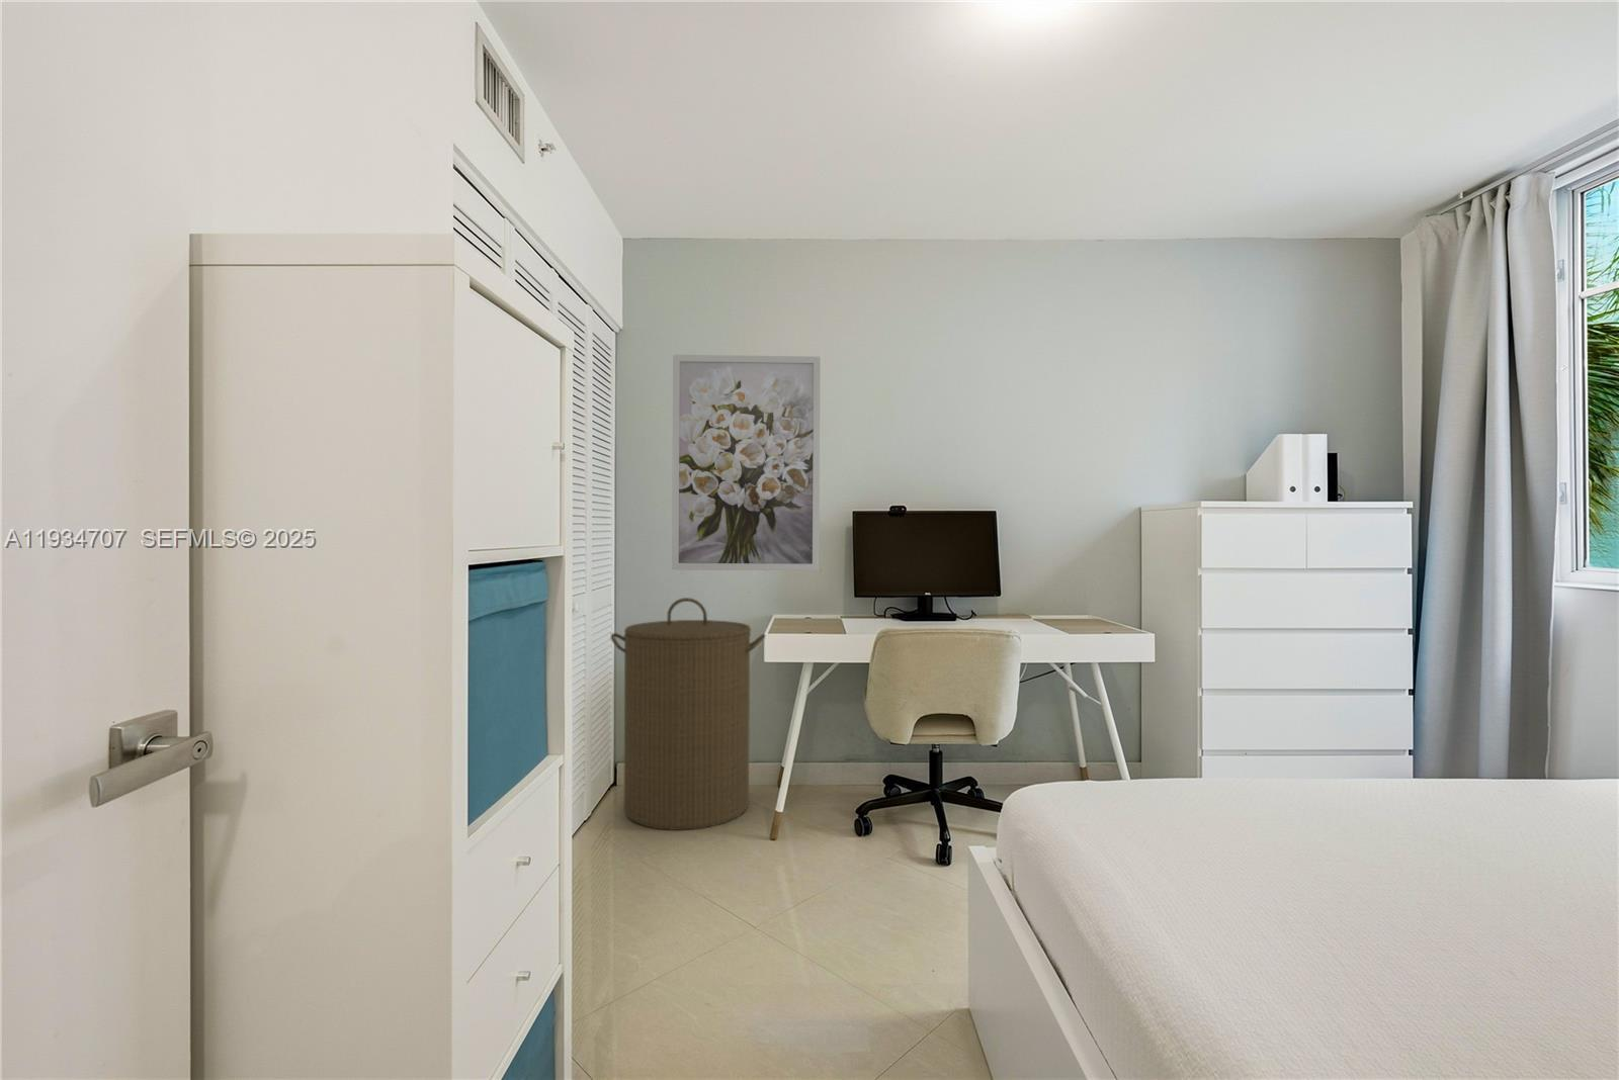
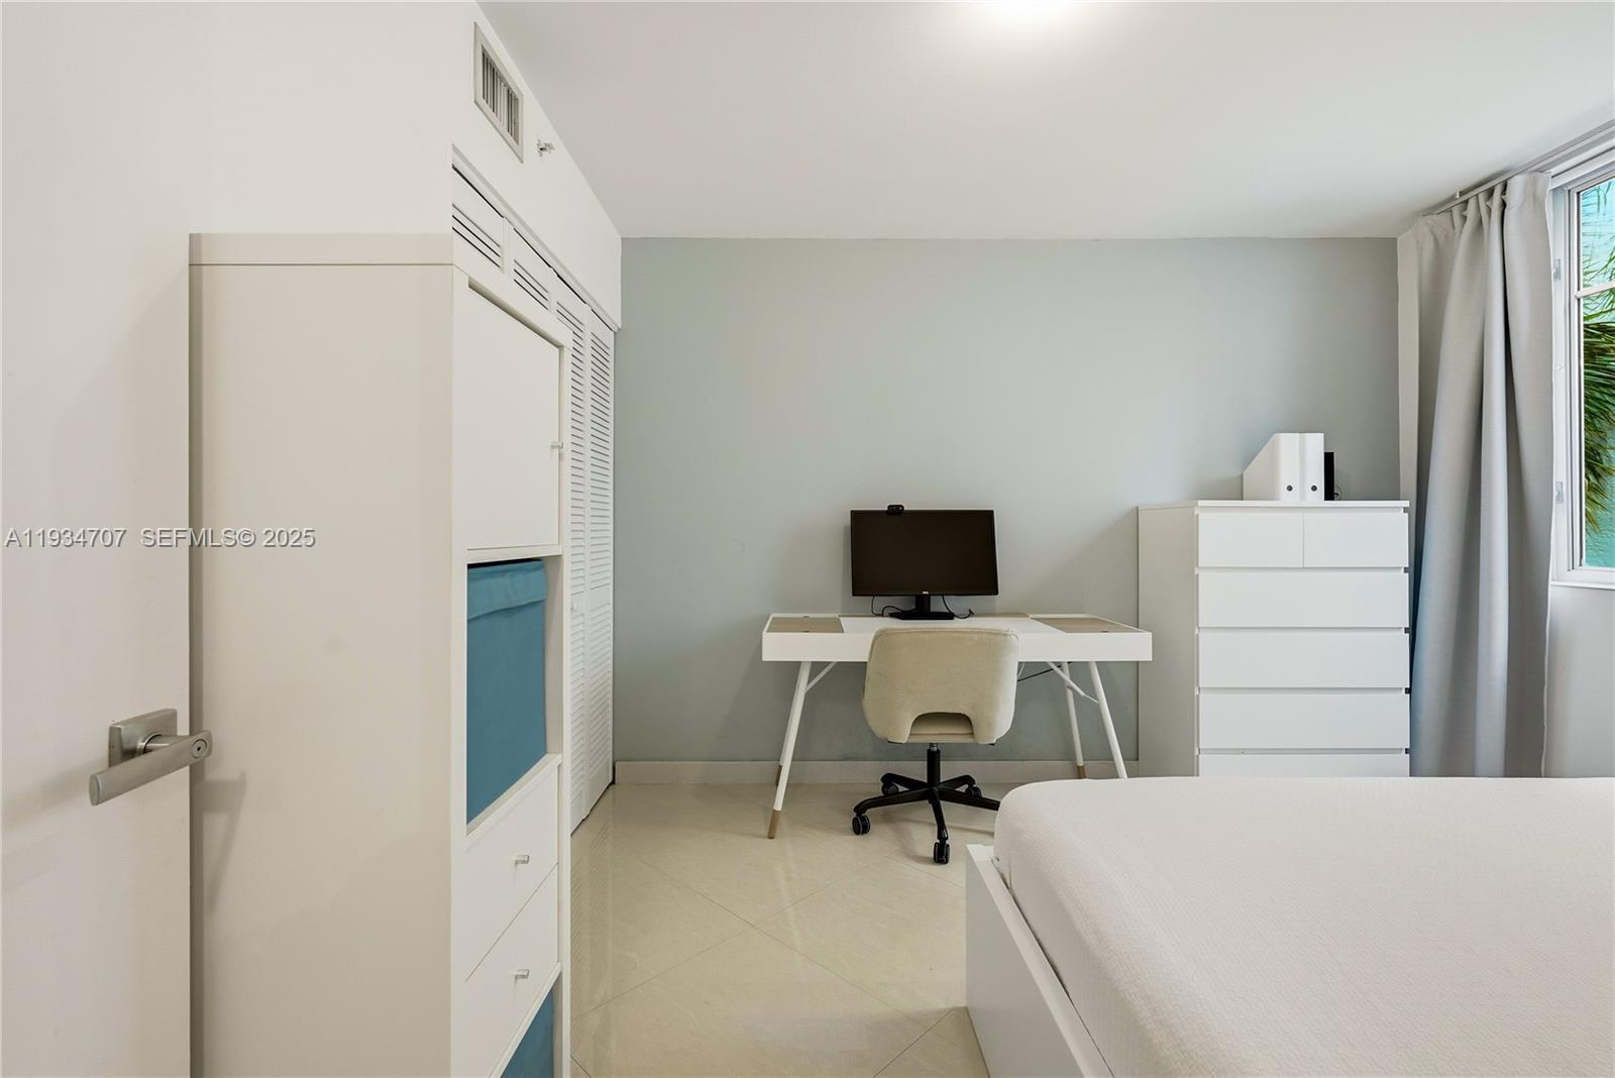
- laundry hamper (688, 702)
- wall art (746, 463)
